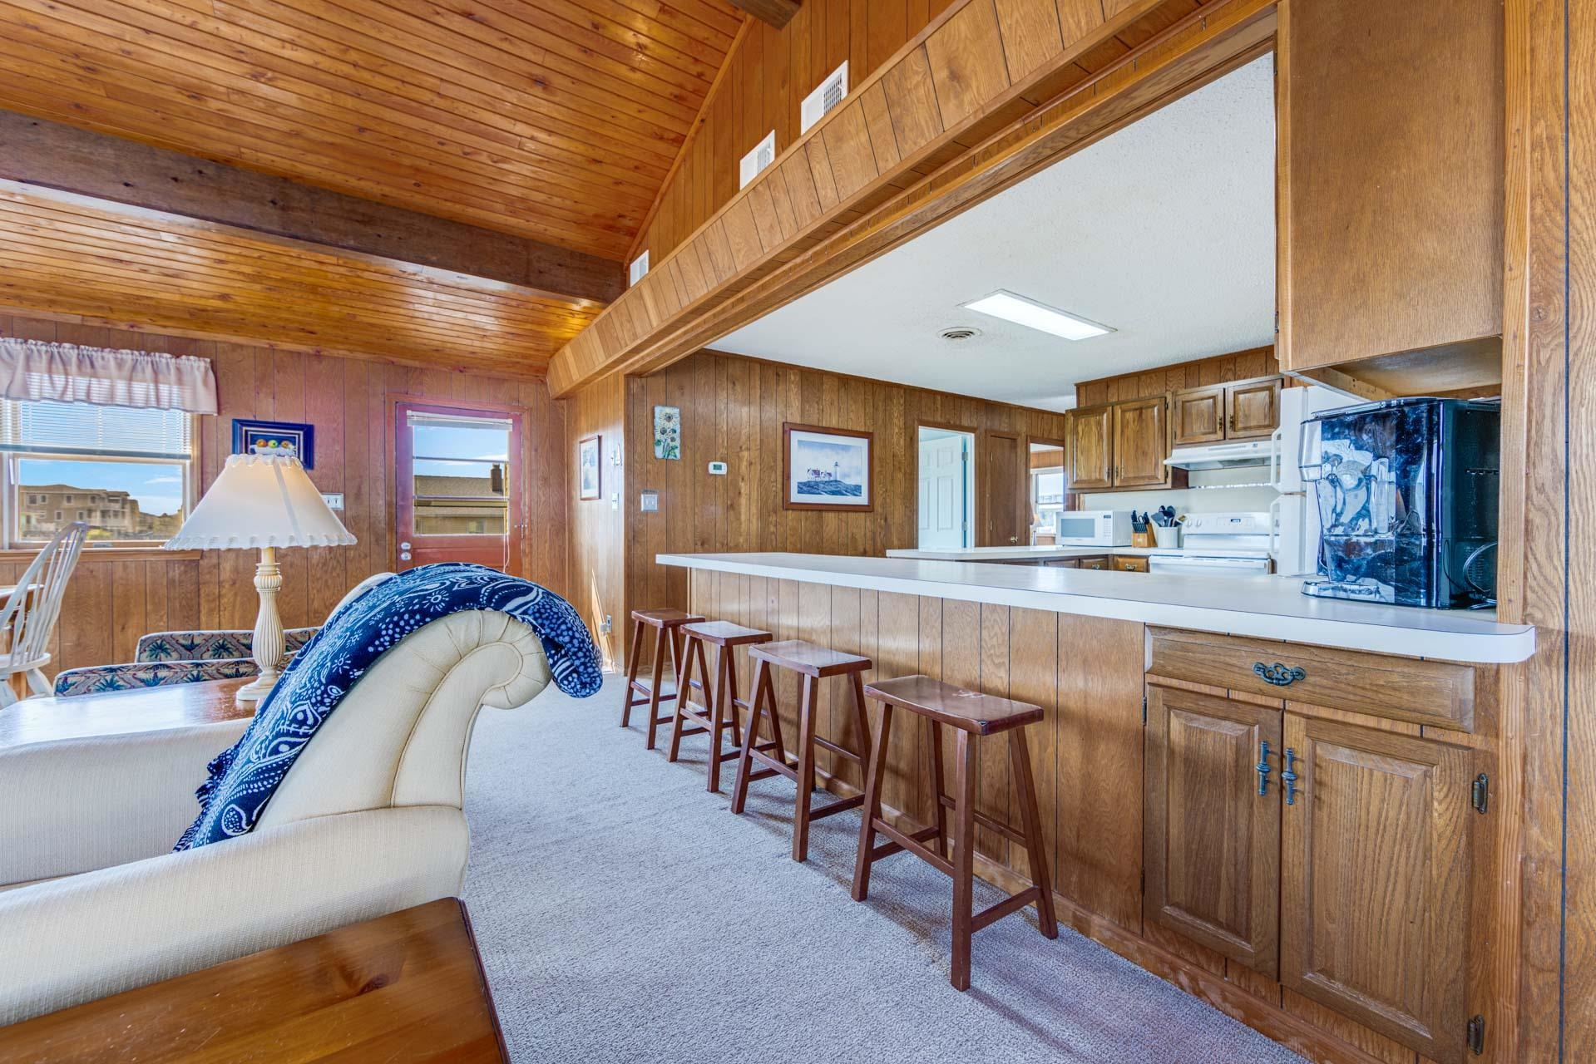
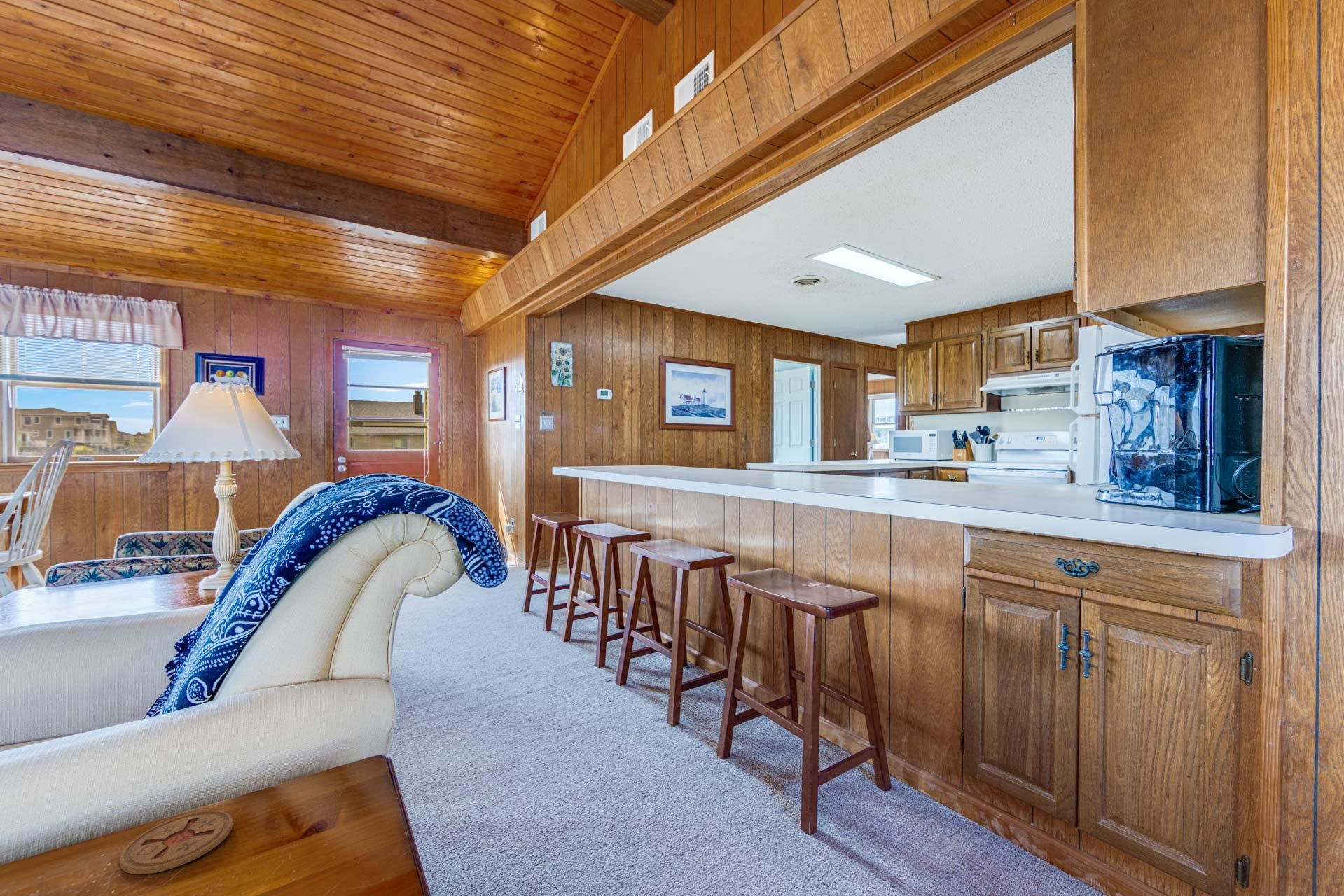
+ coaster (179, 839)
